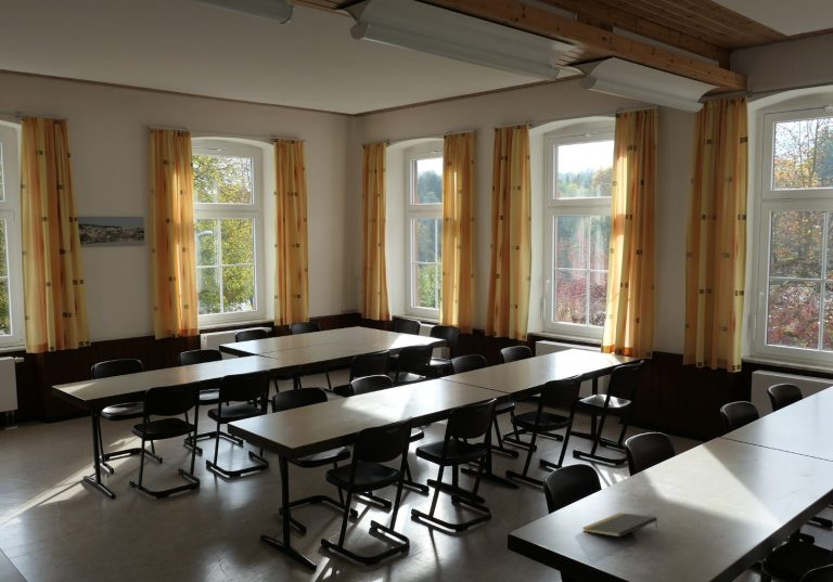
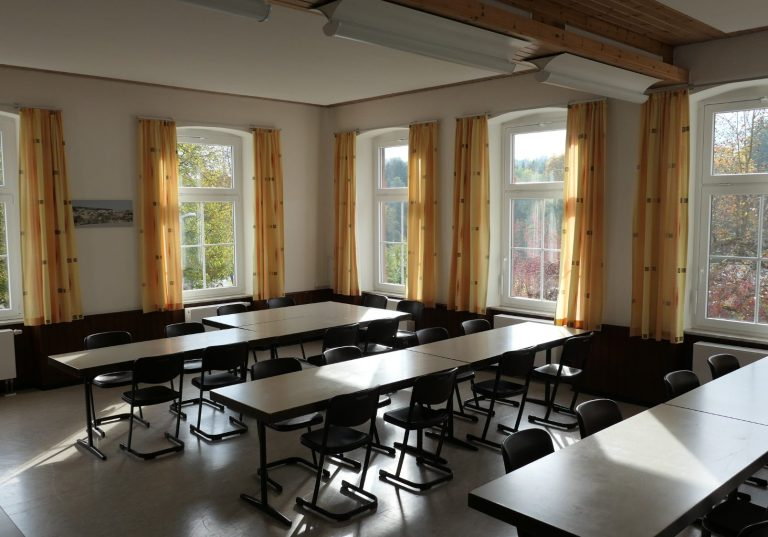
- notepad (619, 523)
